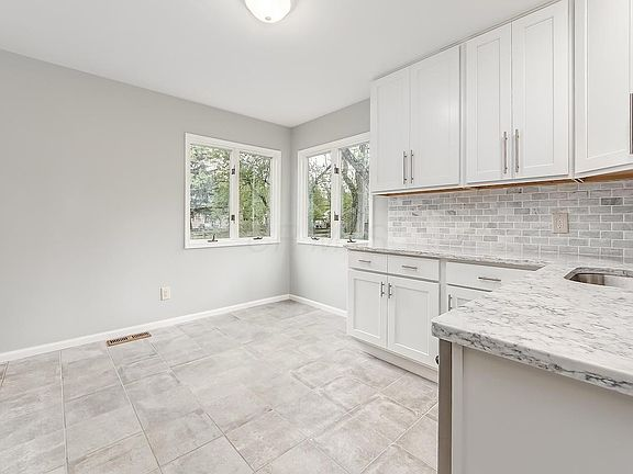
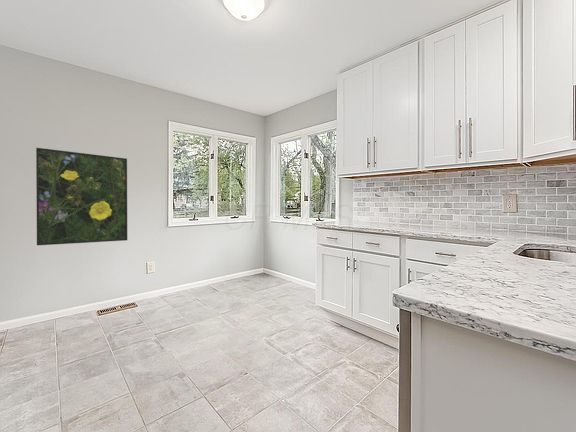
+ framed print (85, 198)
